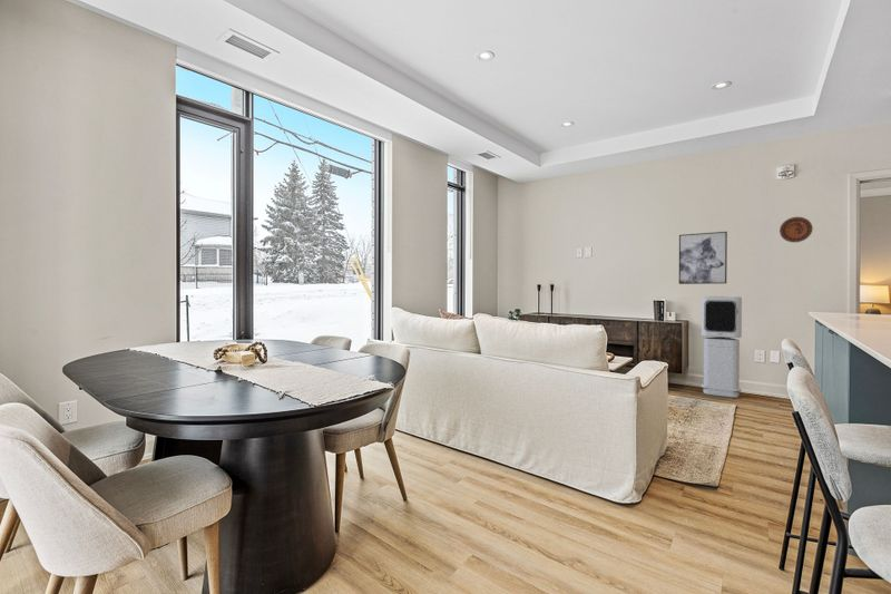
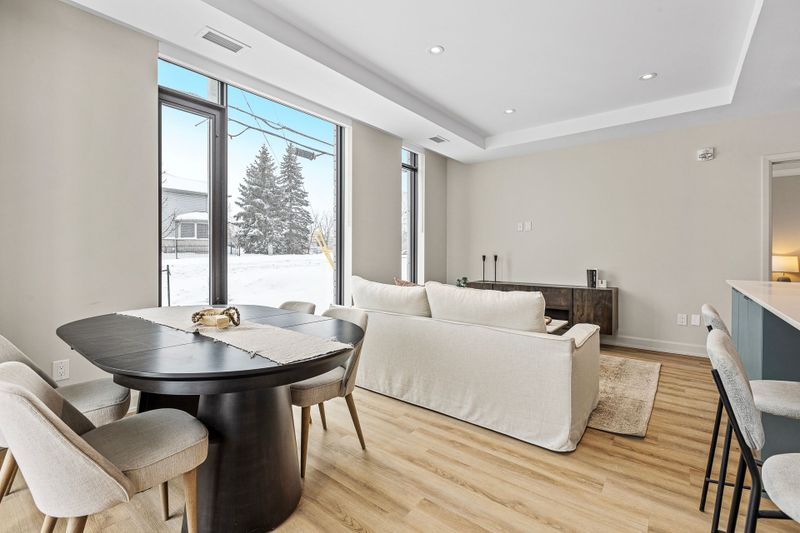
- wall art (702, 259)
- decorative plate (795, 230)
- air purifier (722, 344)
